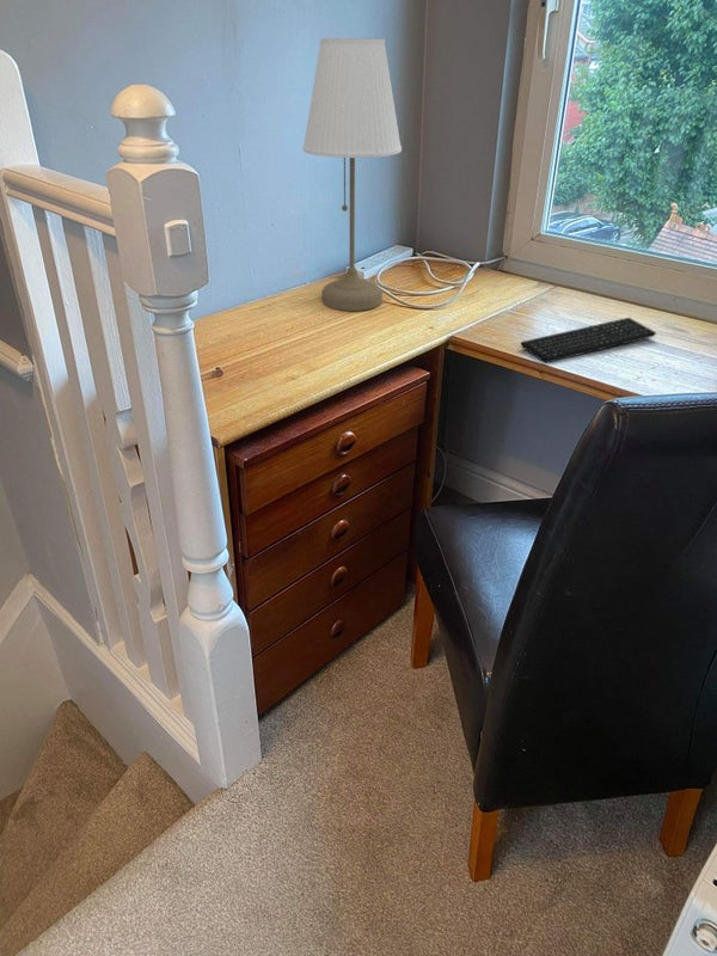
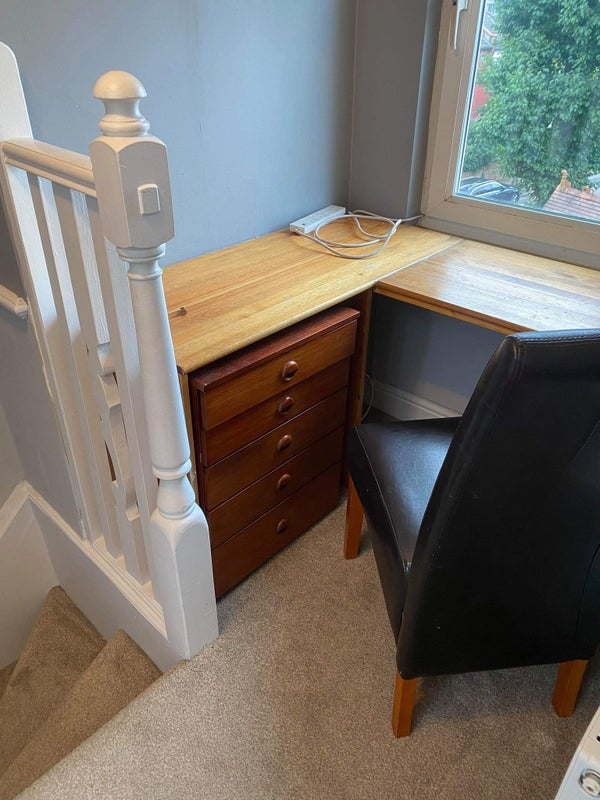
- desk lamp (351, 180)
- keyboard (589, 338)
